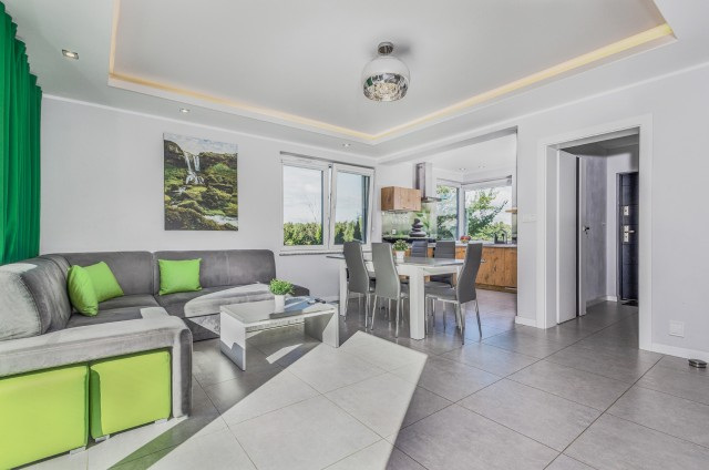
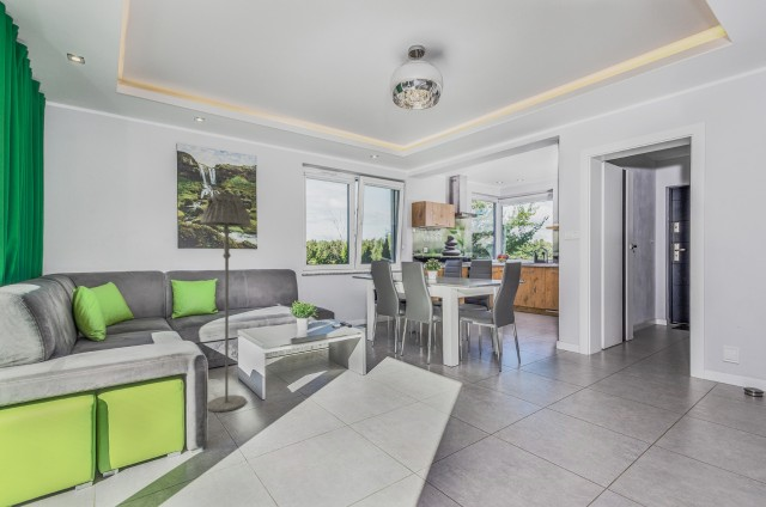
+ floor lamp (226, 299)
